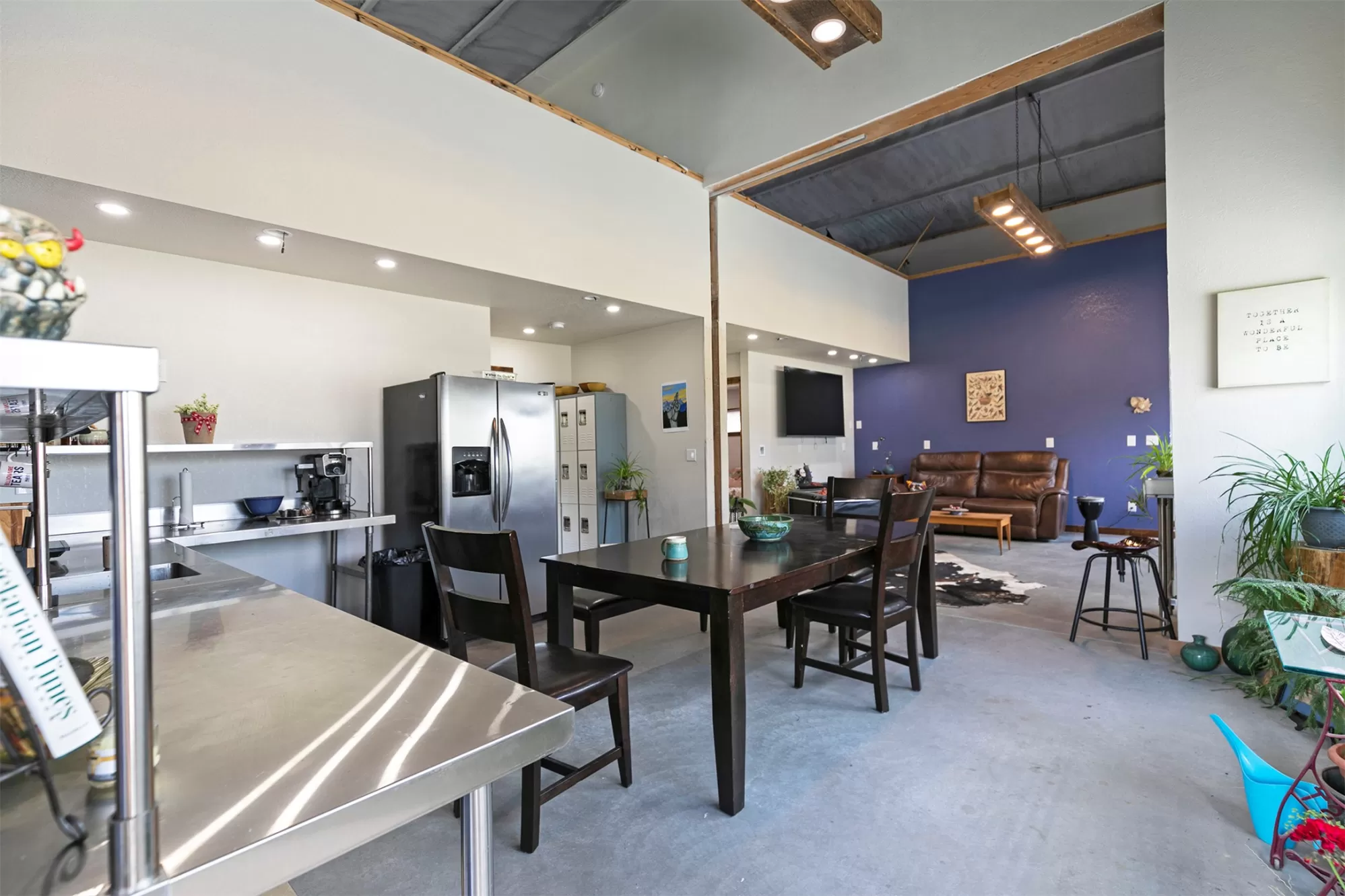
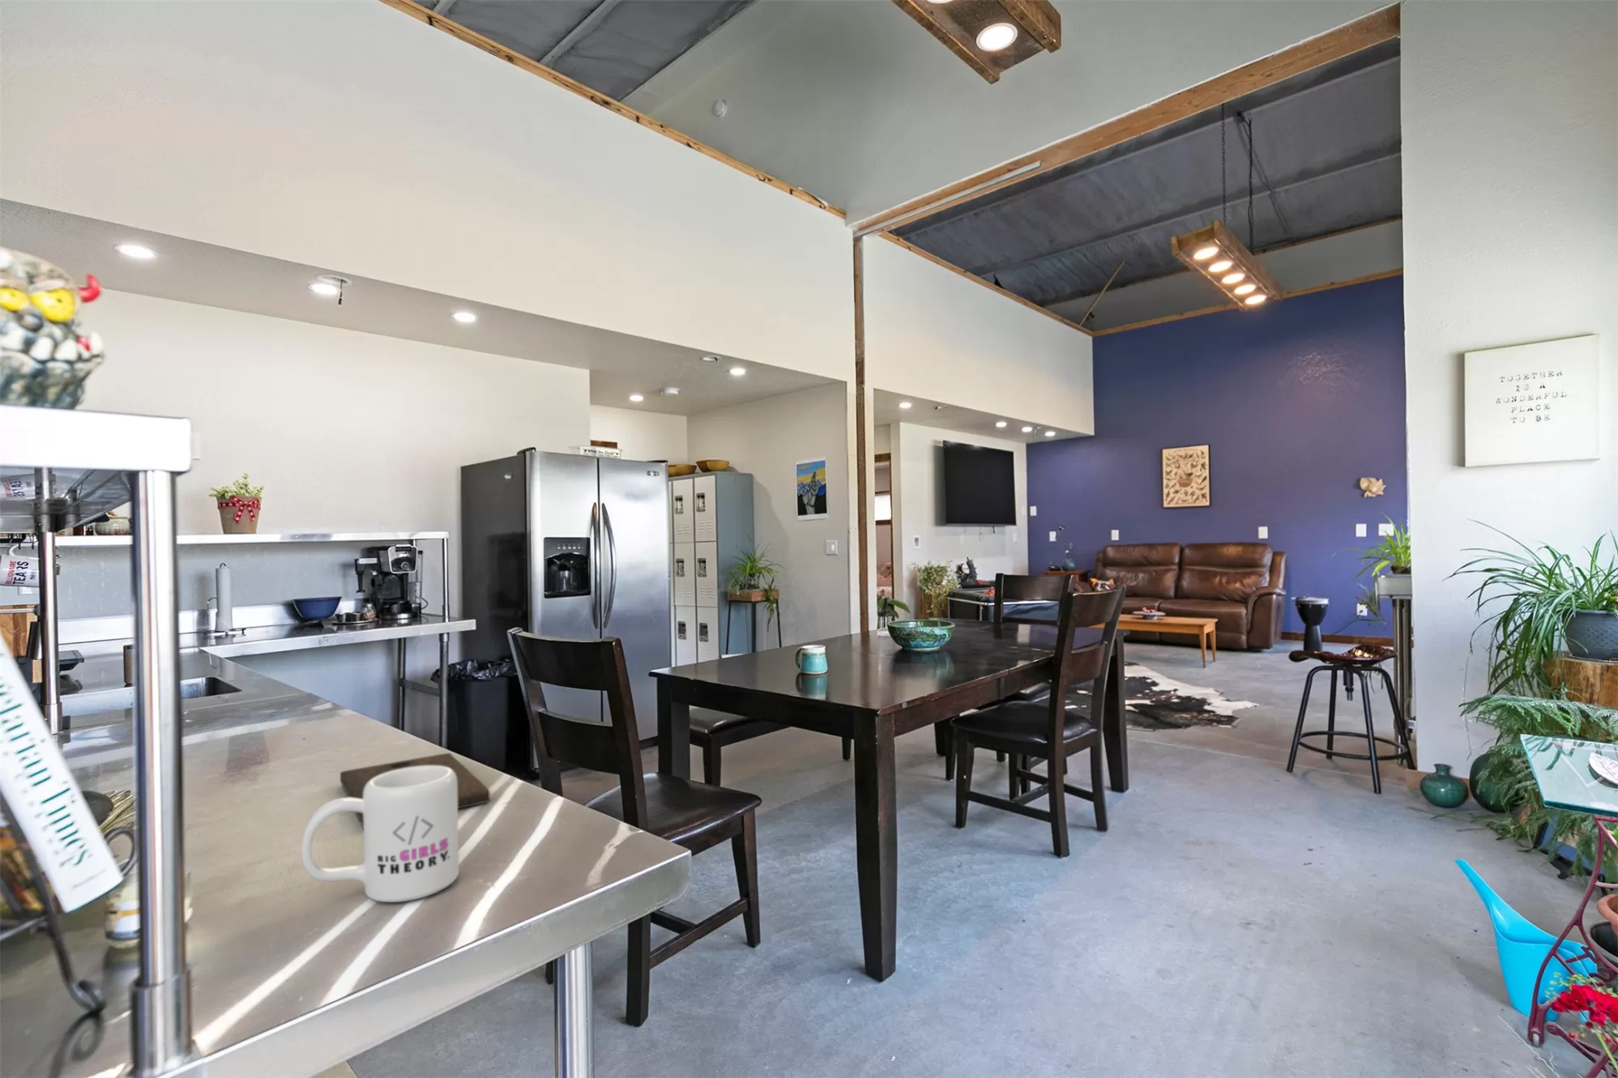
+ mug (384, 836)
+ cutting board (409, 766)
